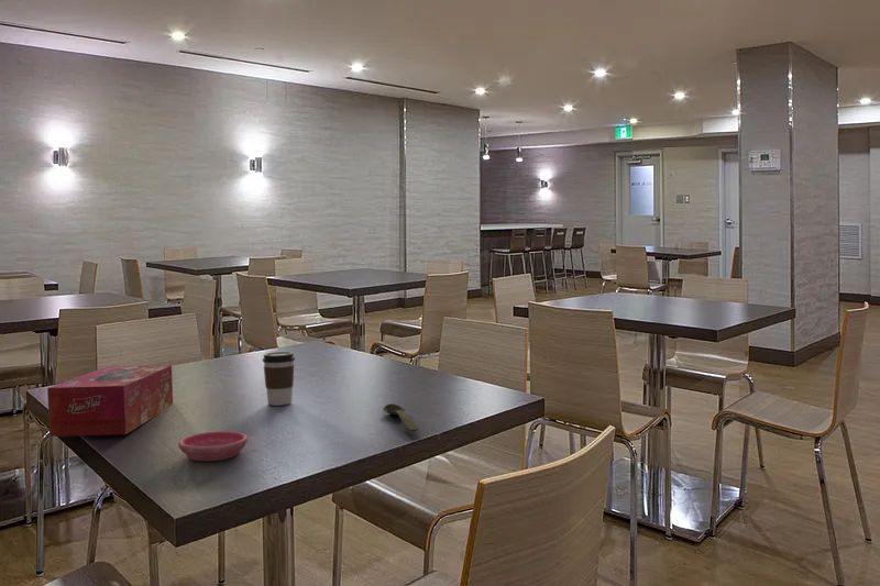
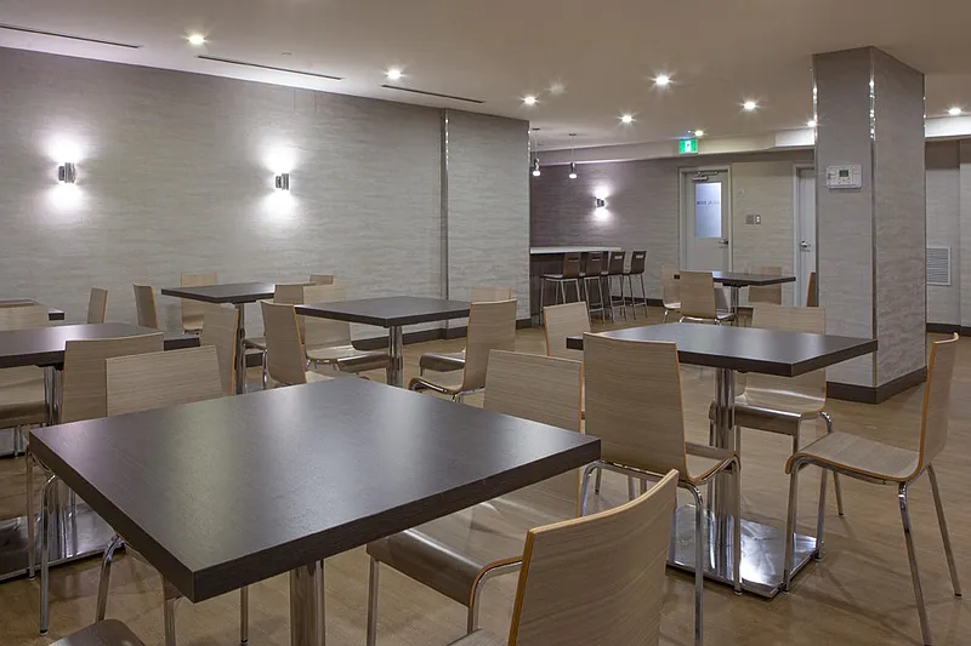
- spoon (402, 417)
- coffee cup (278, 378)
- tissue box (116, 397)
- saucer (213, 446)
